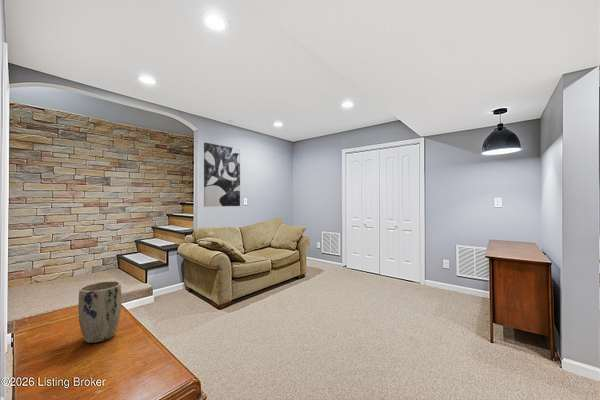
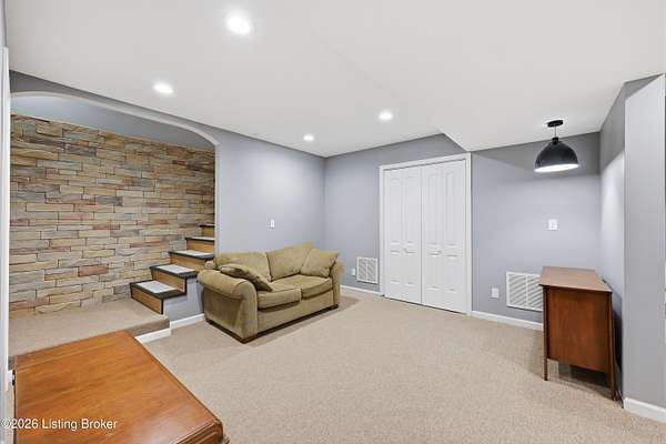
- plant pot (100, 311)
- wall art (222, 176)
